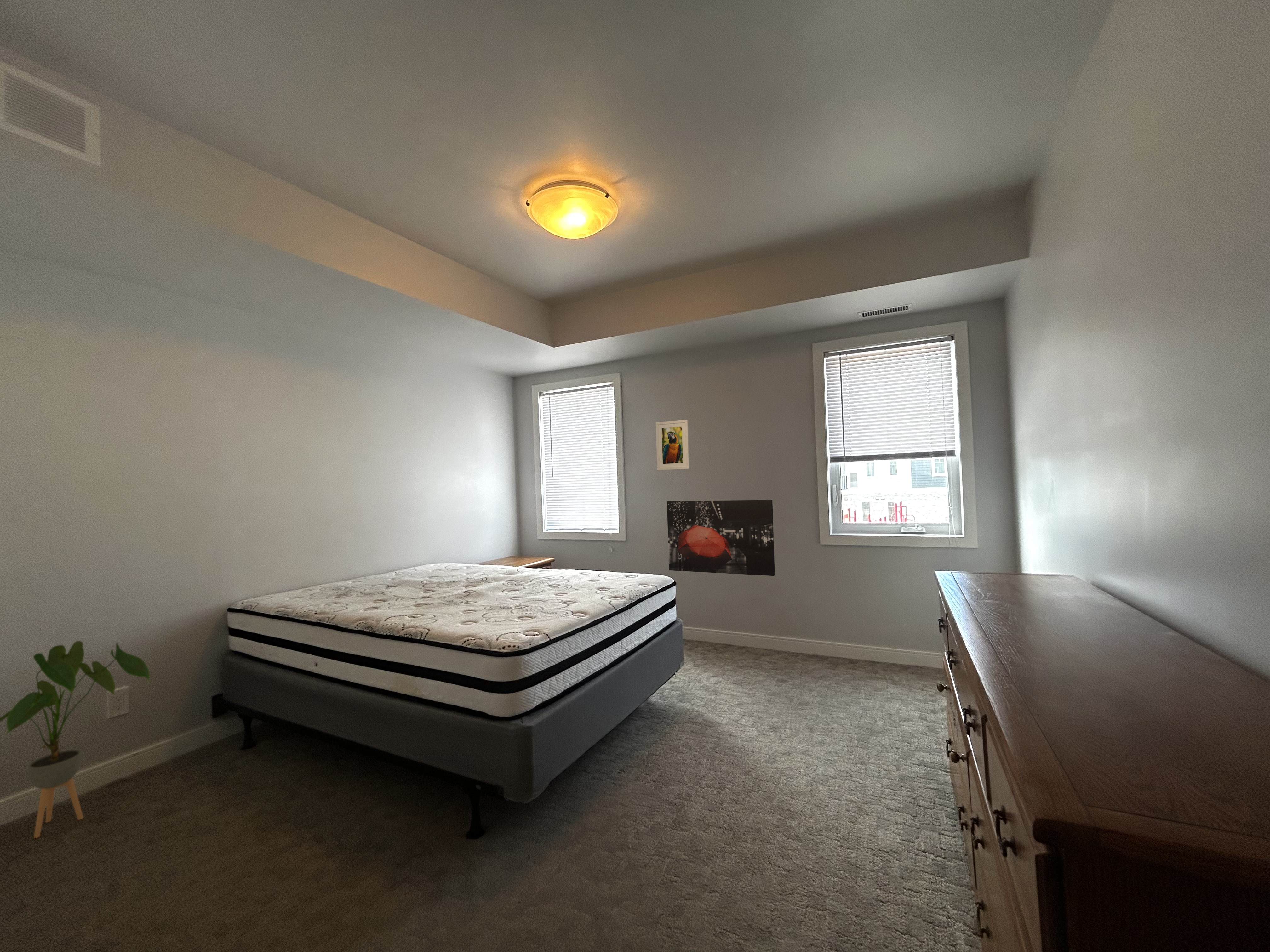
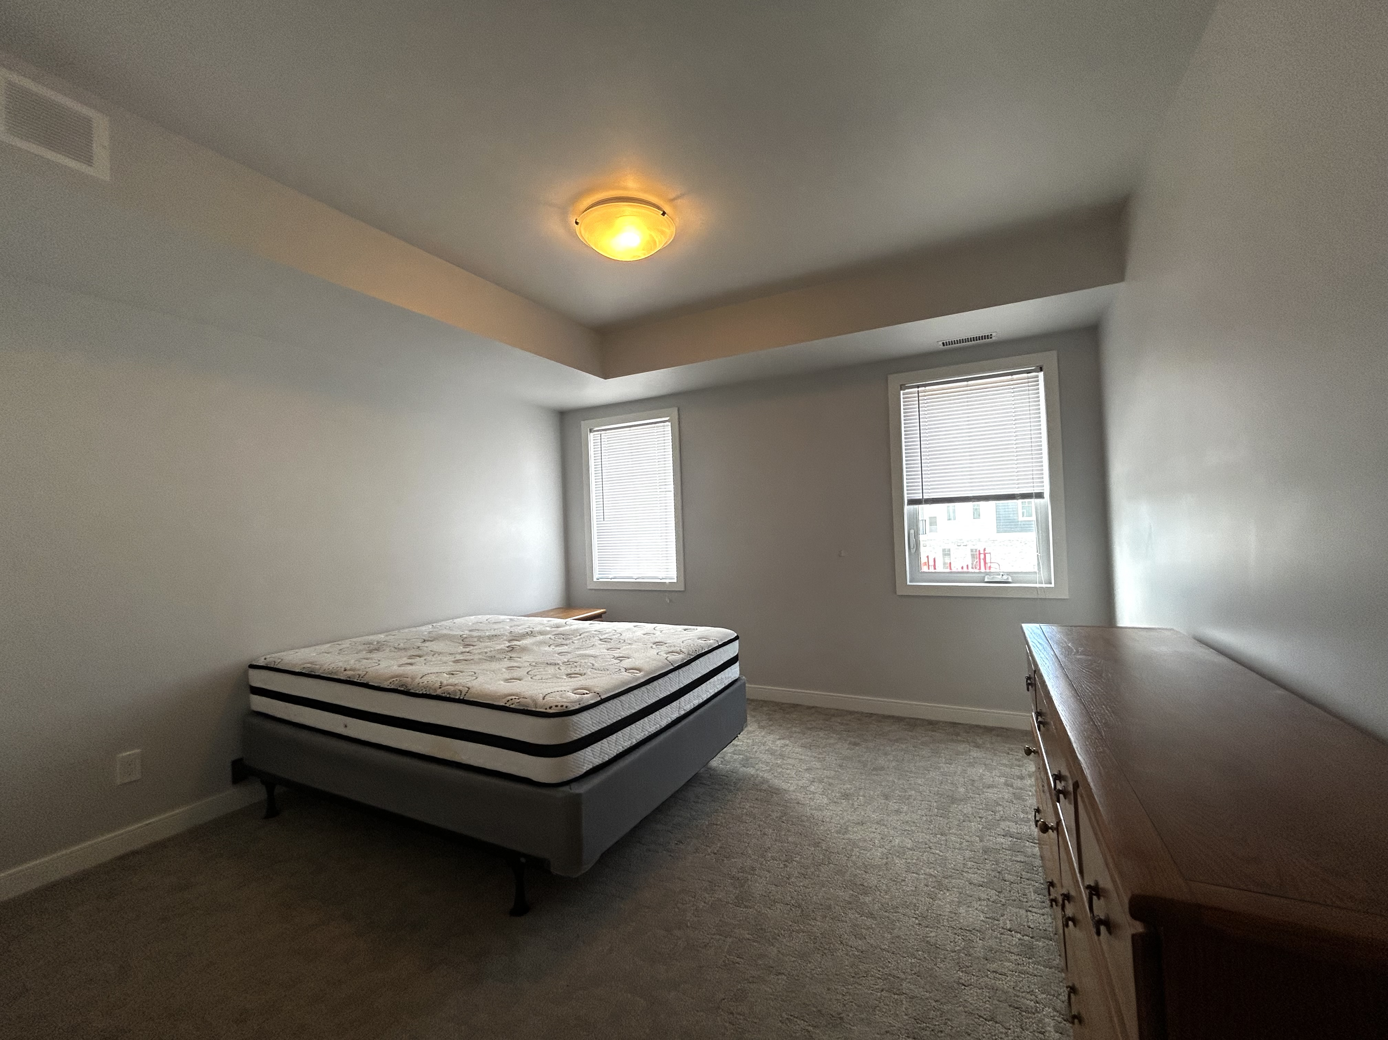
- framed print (672, 445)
- house plant (65, 731)
- wall art (718, 536)
